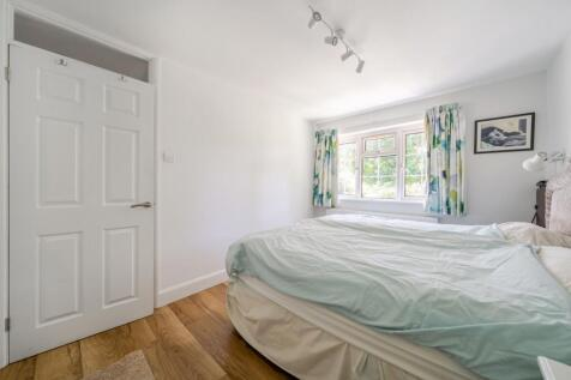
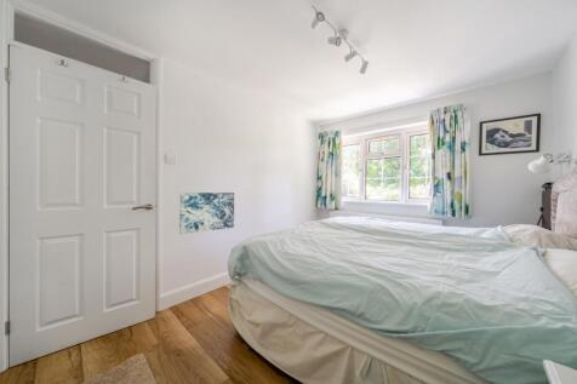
+ wall art (208, 211)
